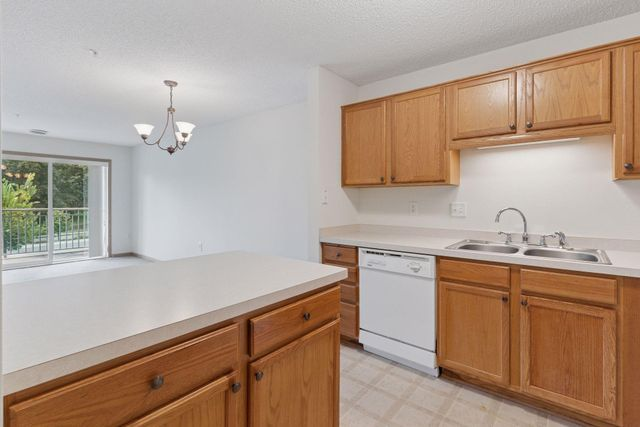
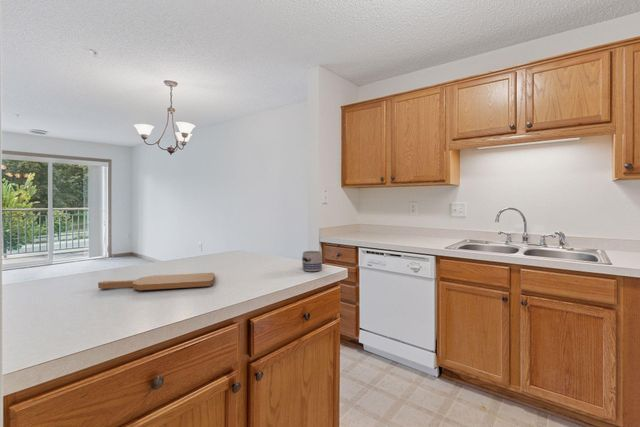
+ mug (310, 260)
+ cutting board (158, 282)
